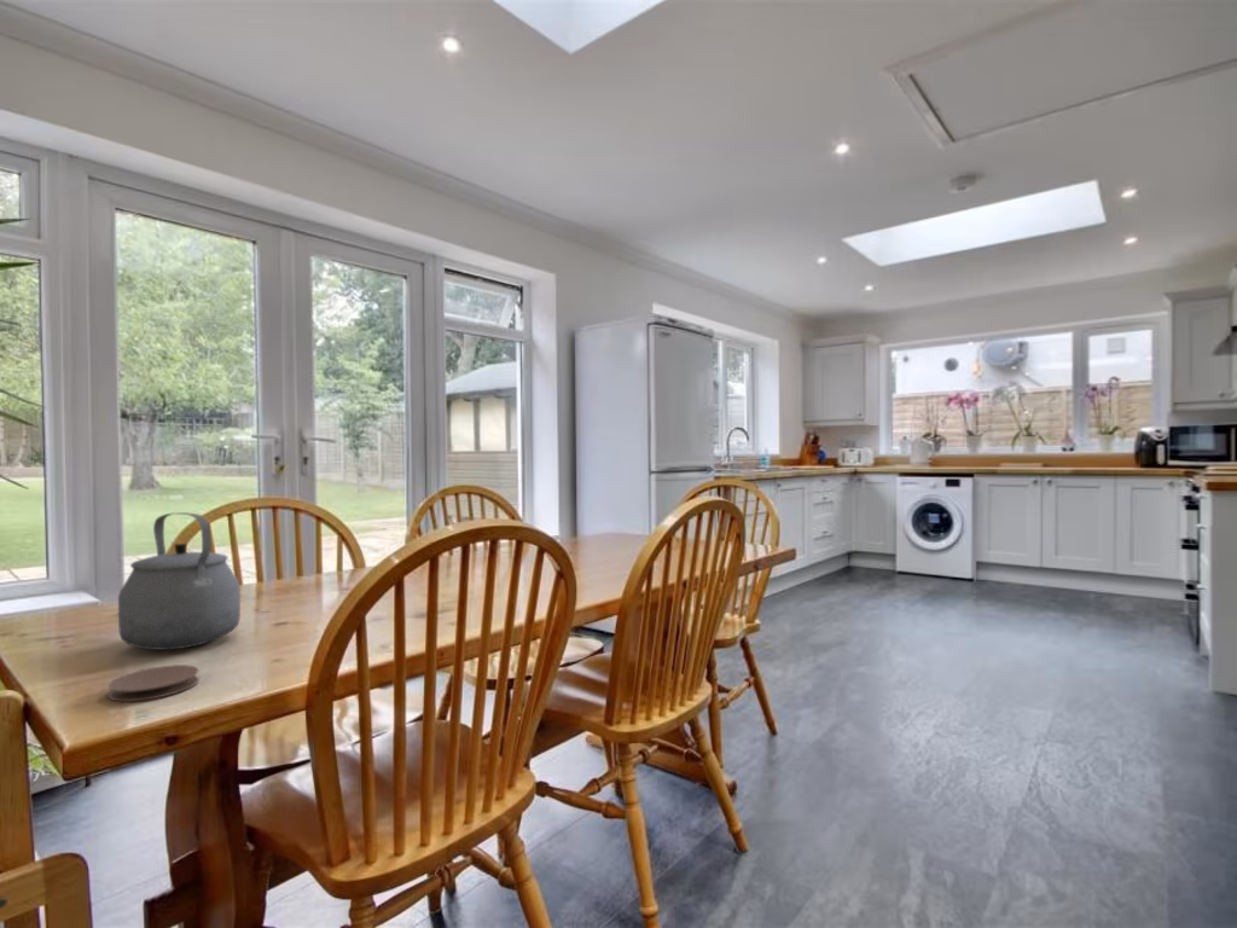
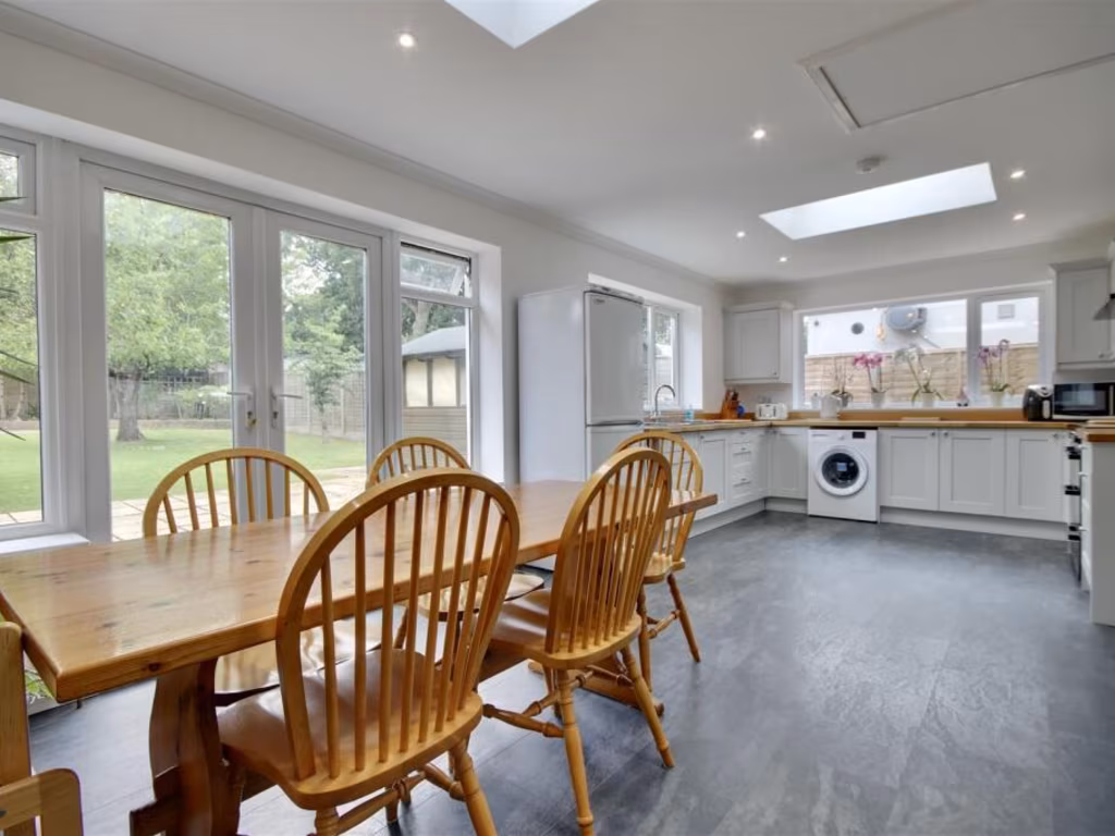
- tea kettle (174, 575)
- coaster (155, 682)
